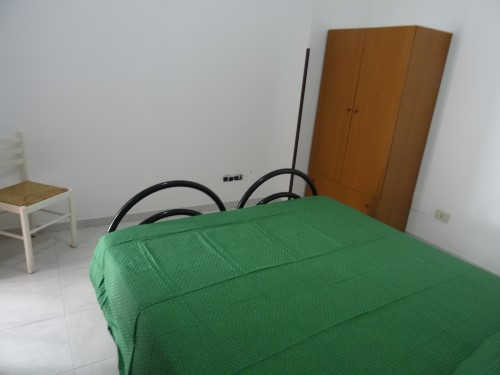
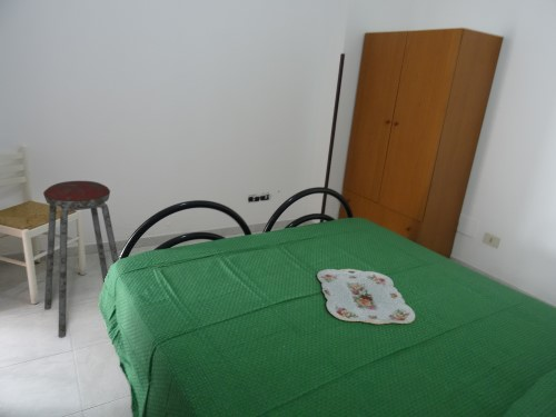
+ music stool (97, 246)
+ serving tray (361, 294)
